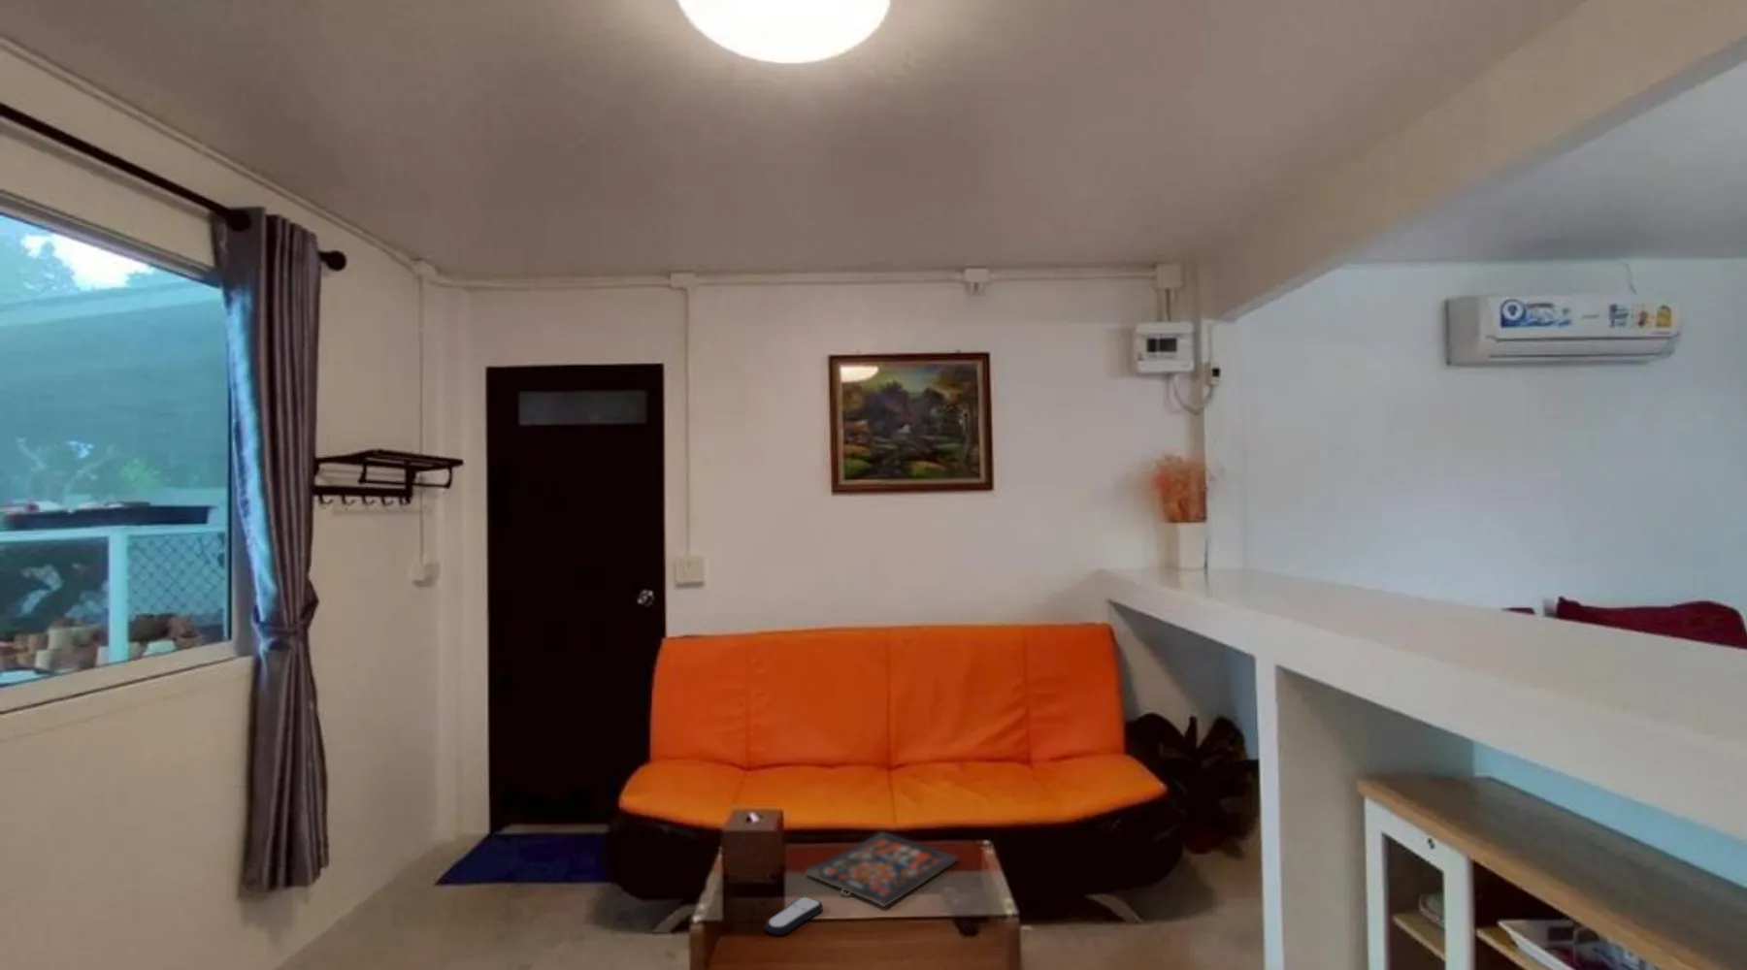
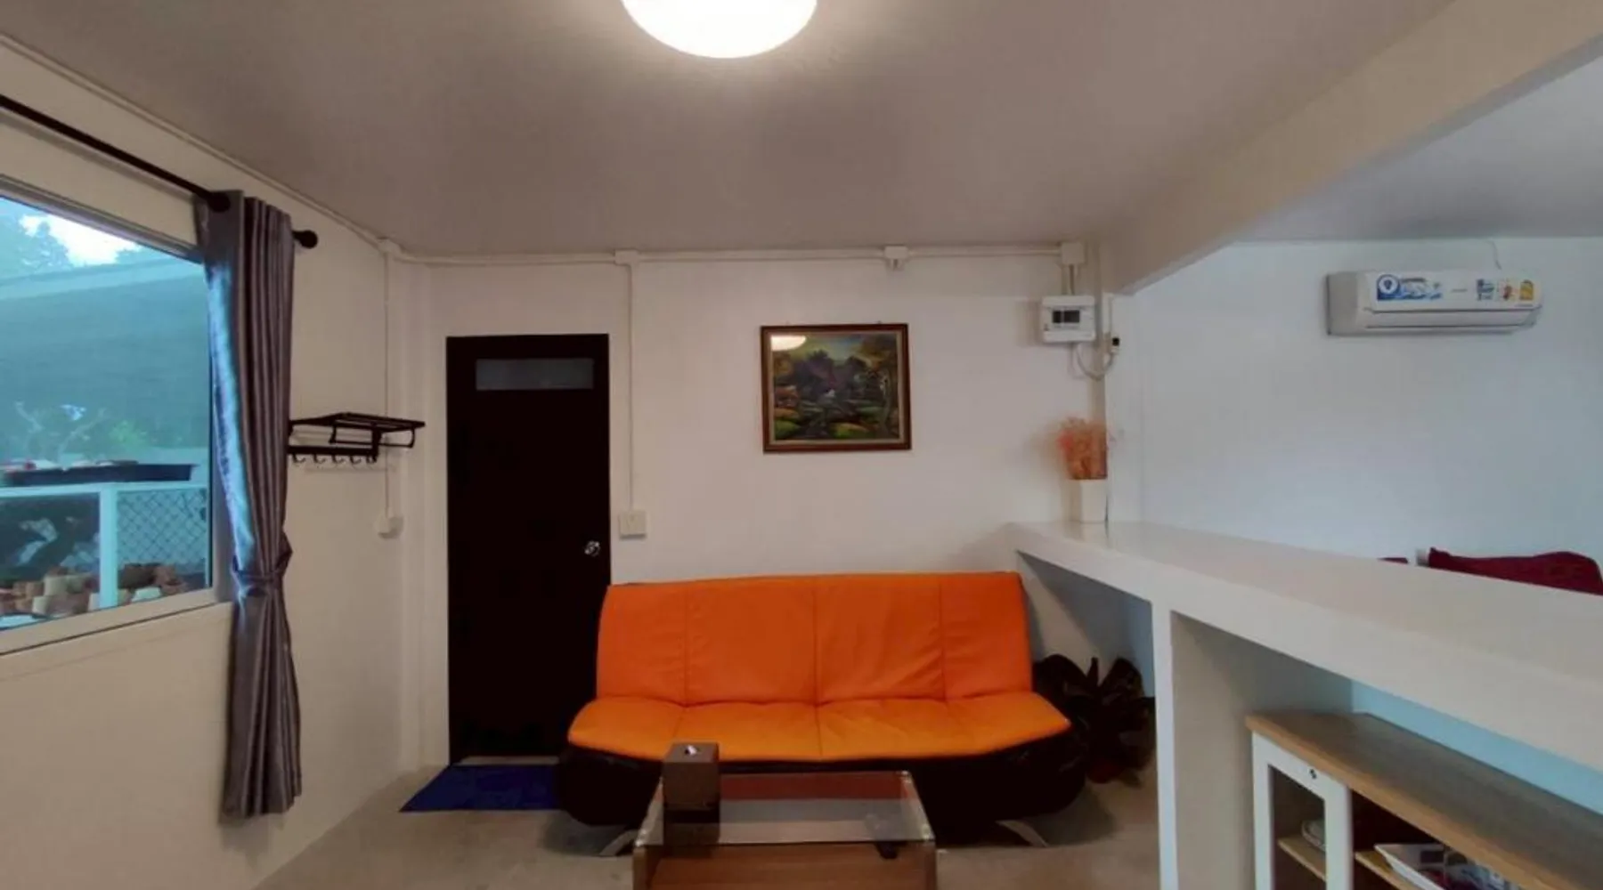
- board game (881, 866)
- remote control (793, 915)
